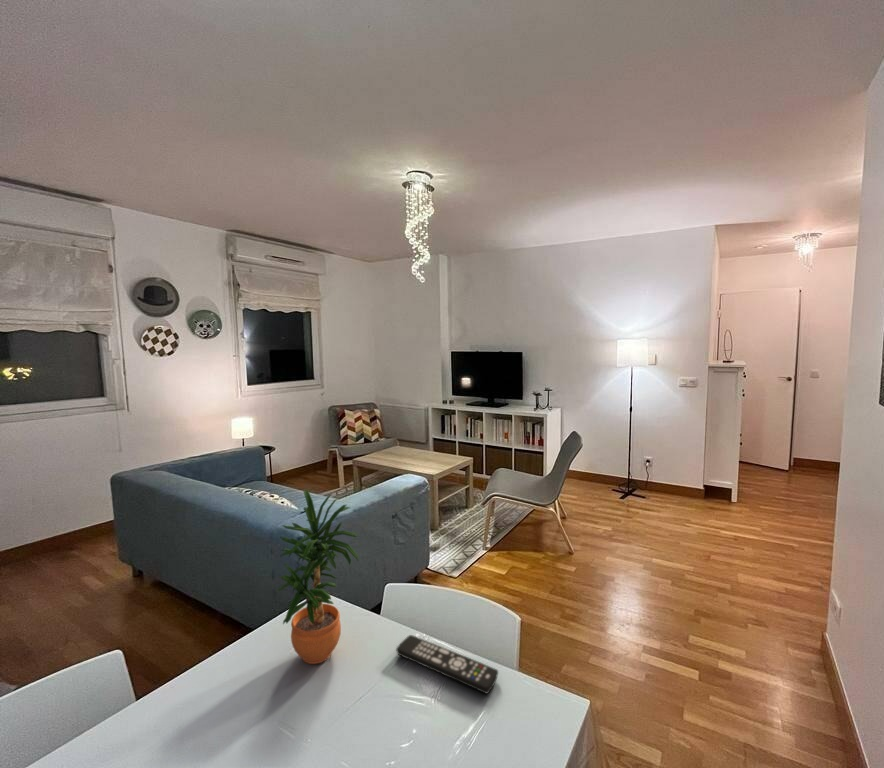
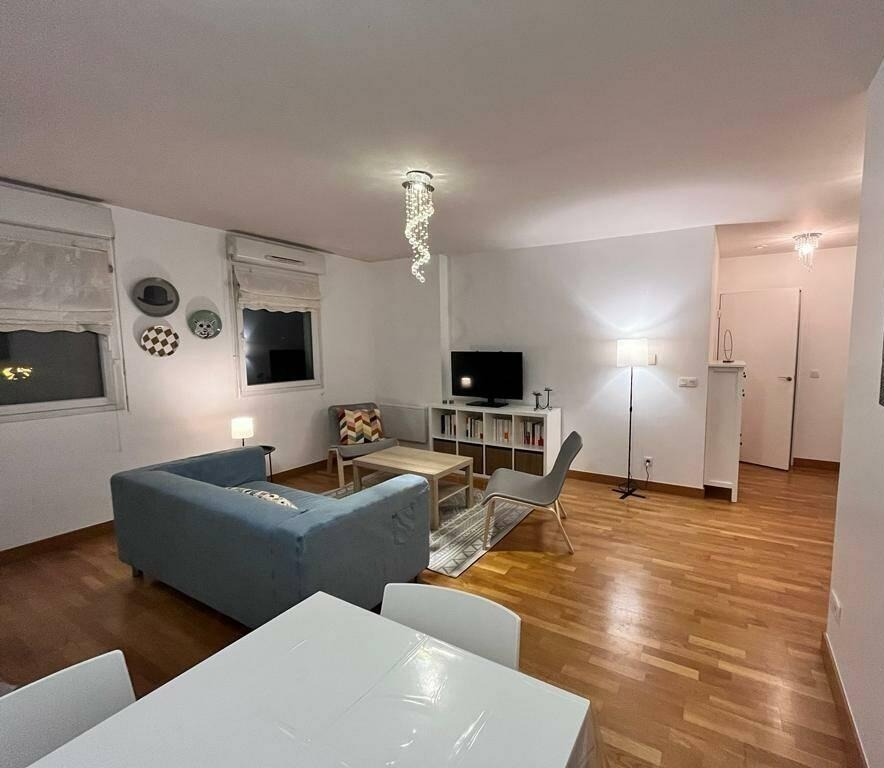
- potted plant (319, 579)
- remote control (445, 662)
